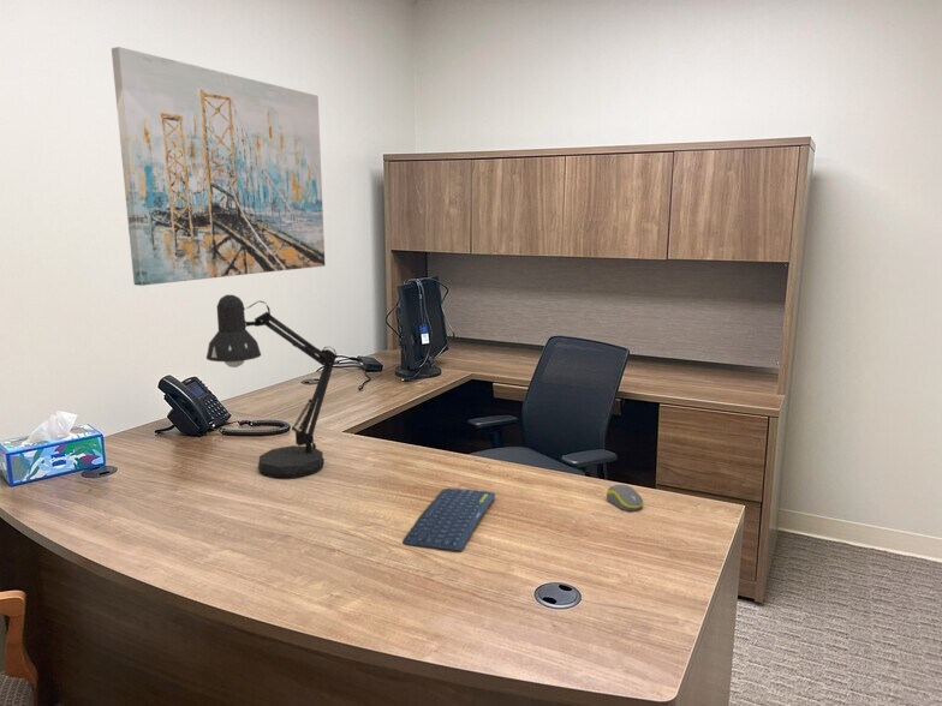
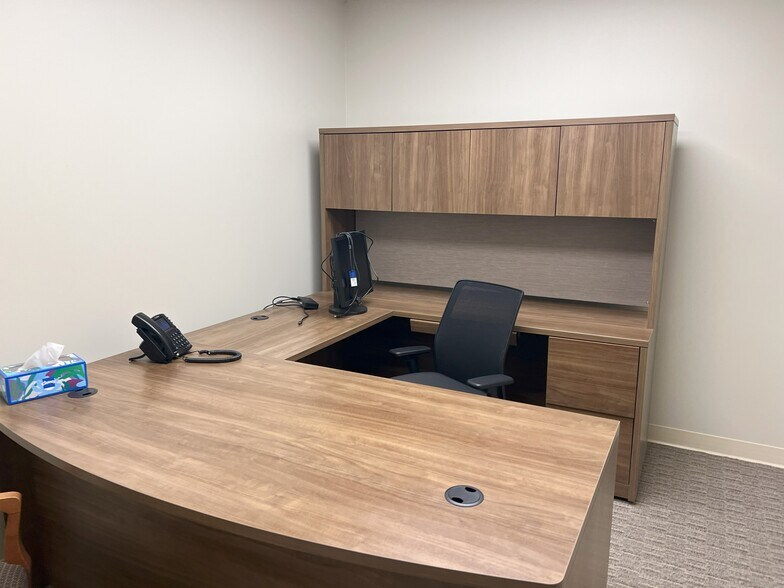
- computer mouse (624, 495)
- wall art (238, 176)
- desk lamp (260, 355)
- keyboard (452, 514)
